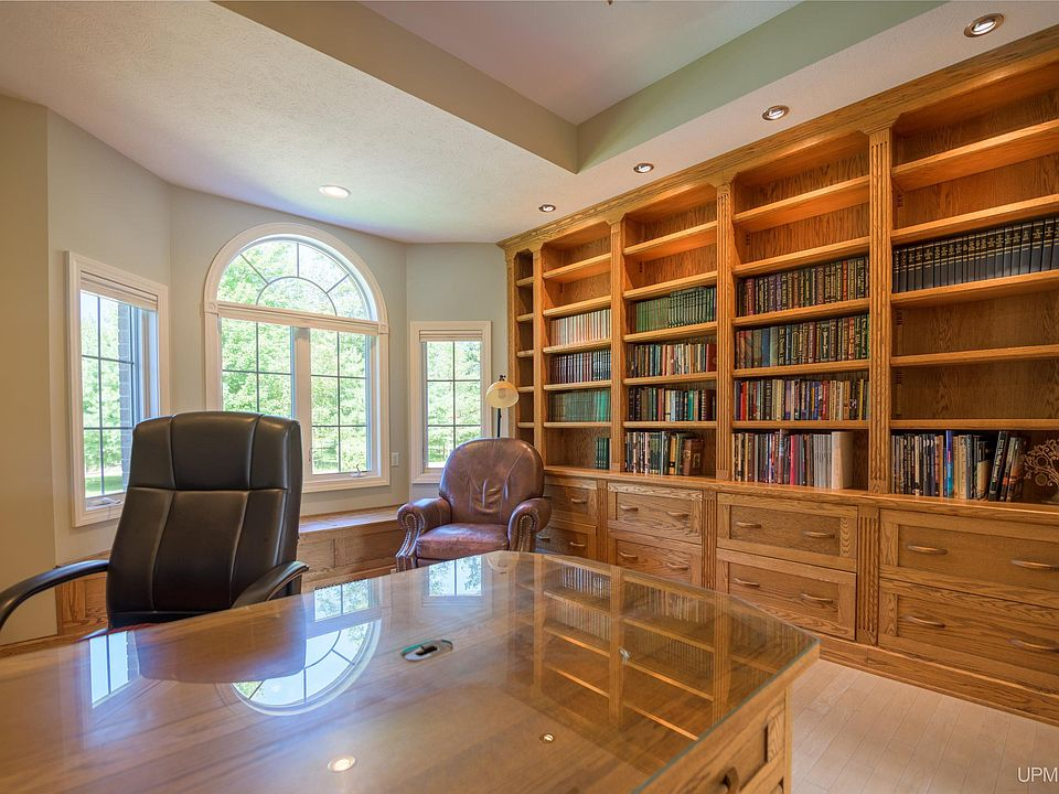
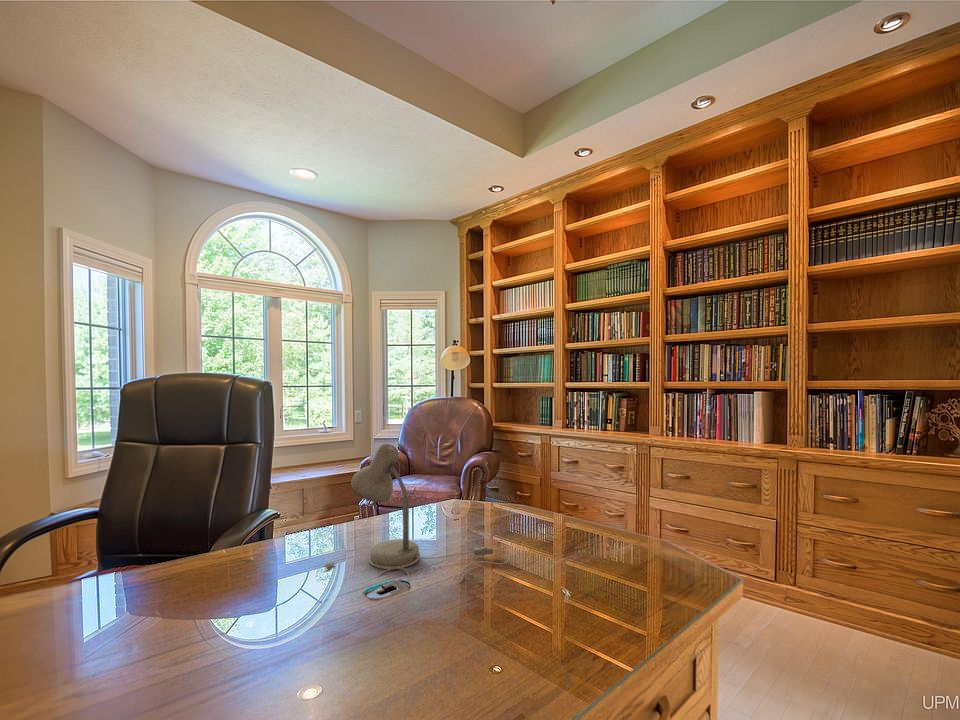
+ desk lamp (408, 504)
